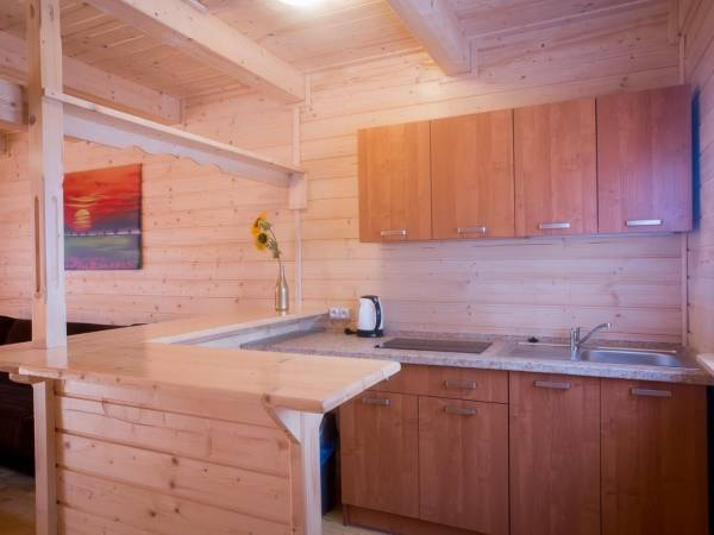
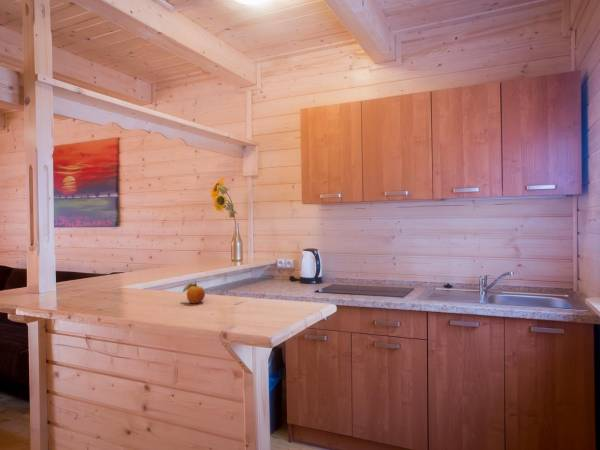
+ fruit (192, 290)
